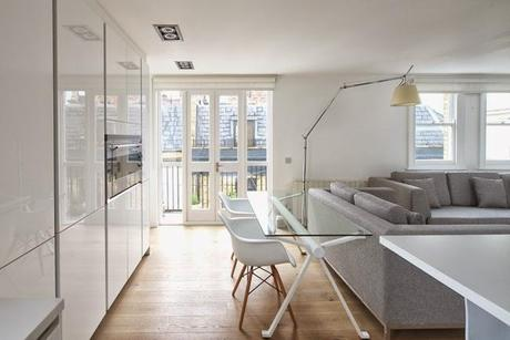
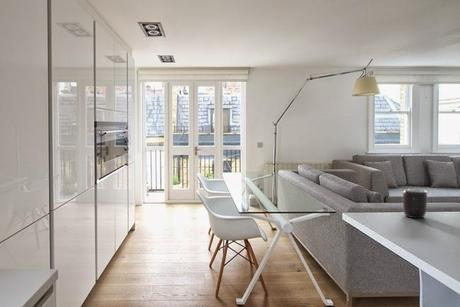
+ mug (414, 204)
